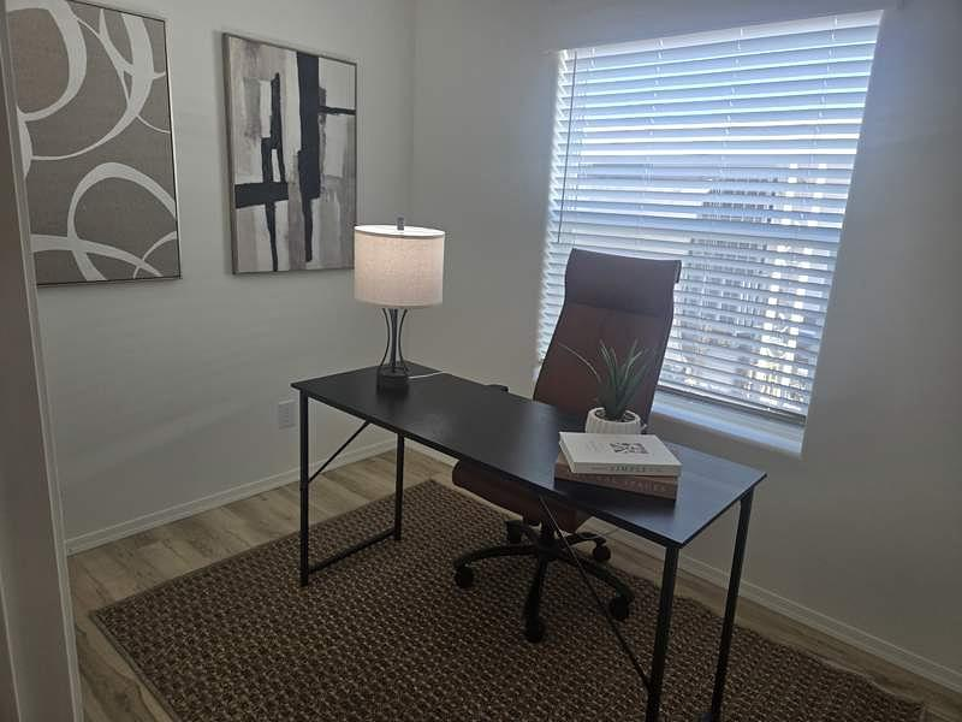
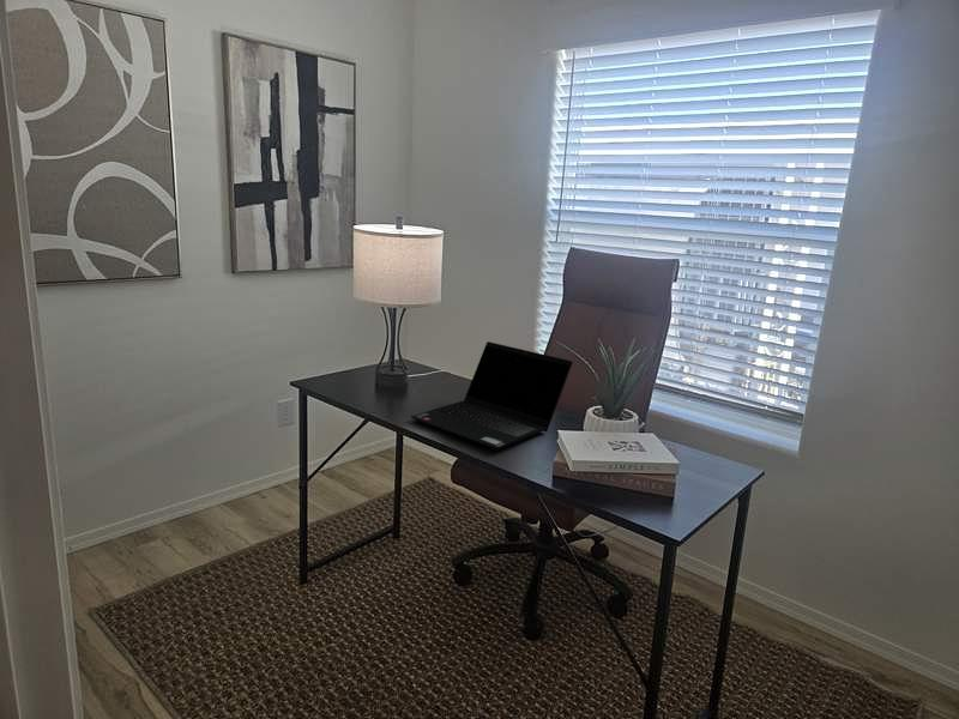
+ laptop computer (491, 391)
